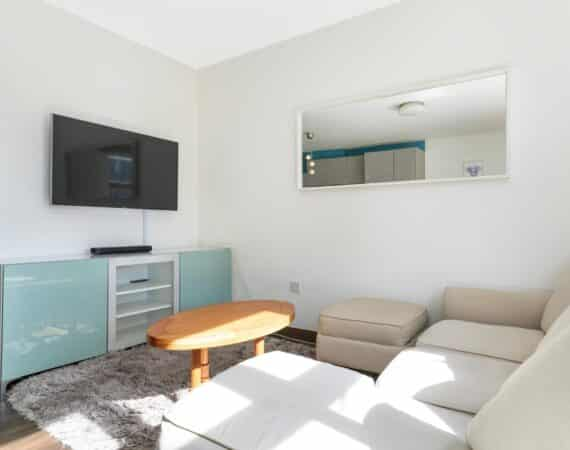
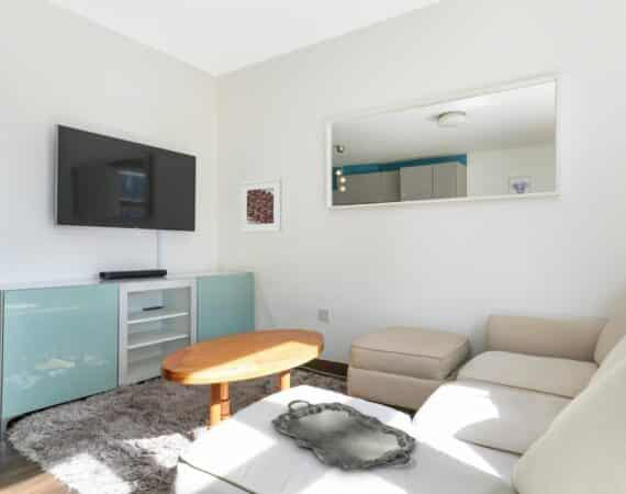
+ serving tray (339, 430)
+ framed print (260, 206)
